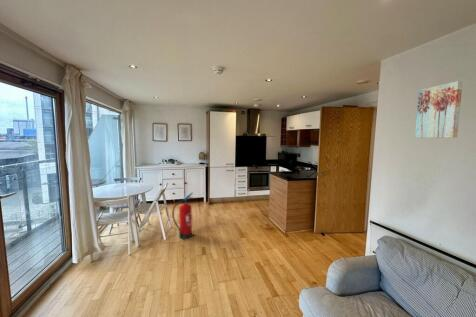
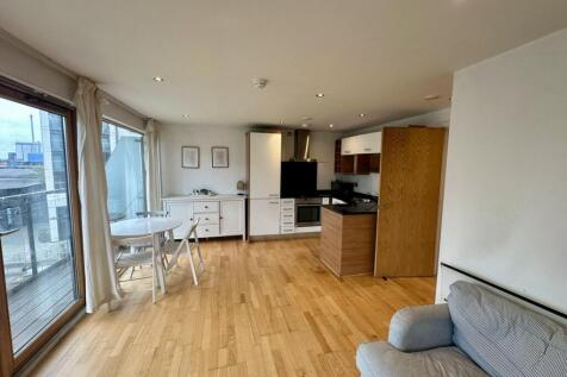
- wall art (436, 112)
- fire extinguisher (183, 216)
